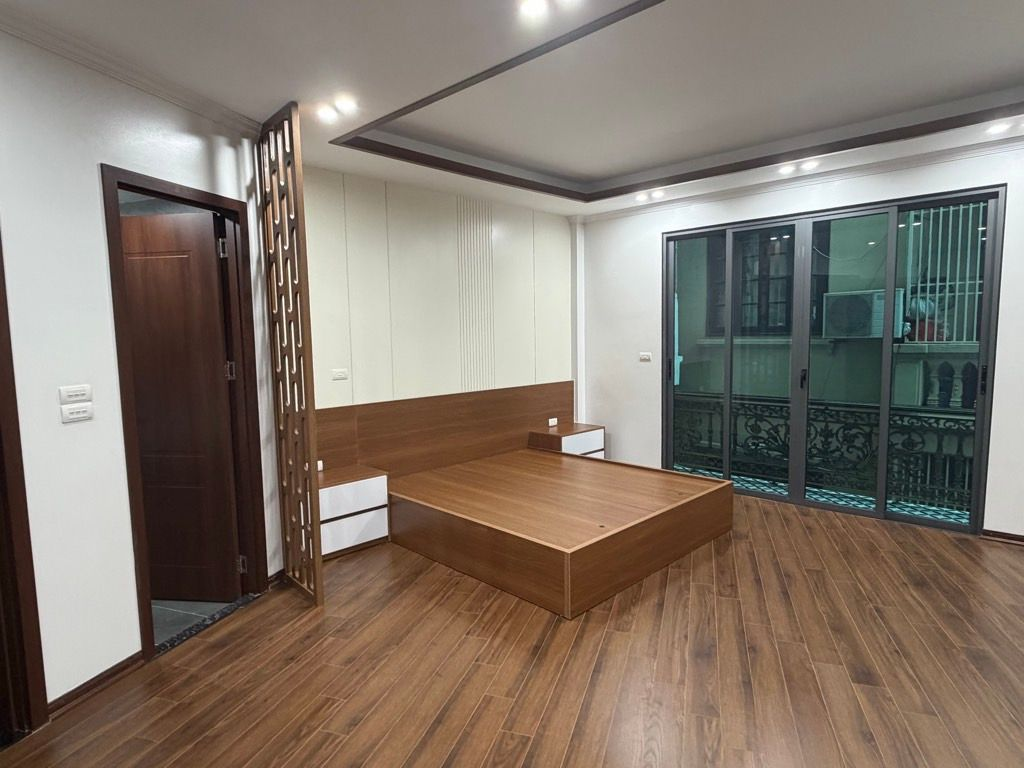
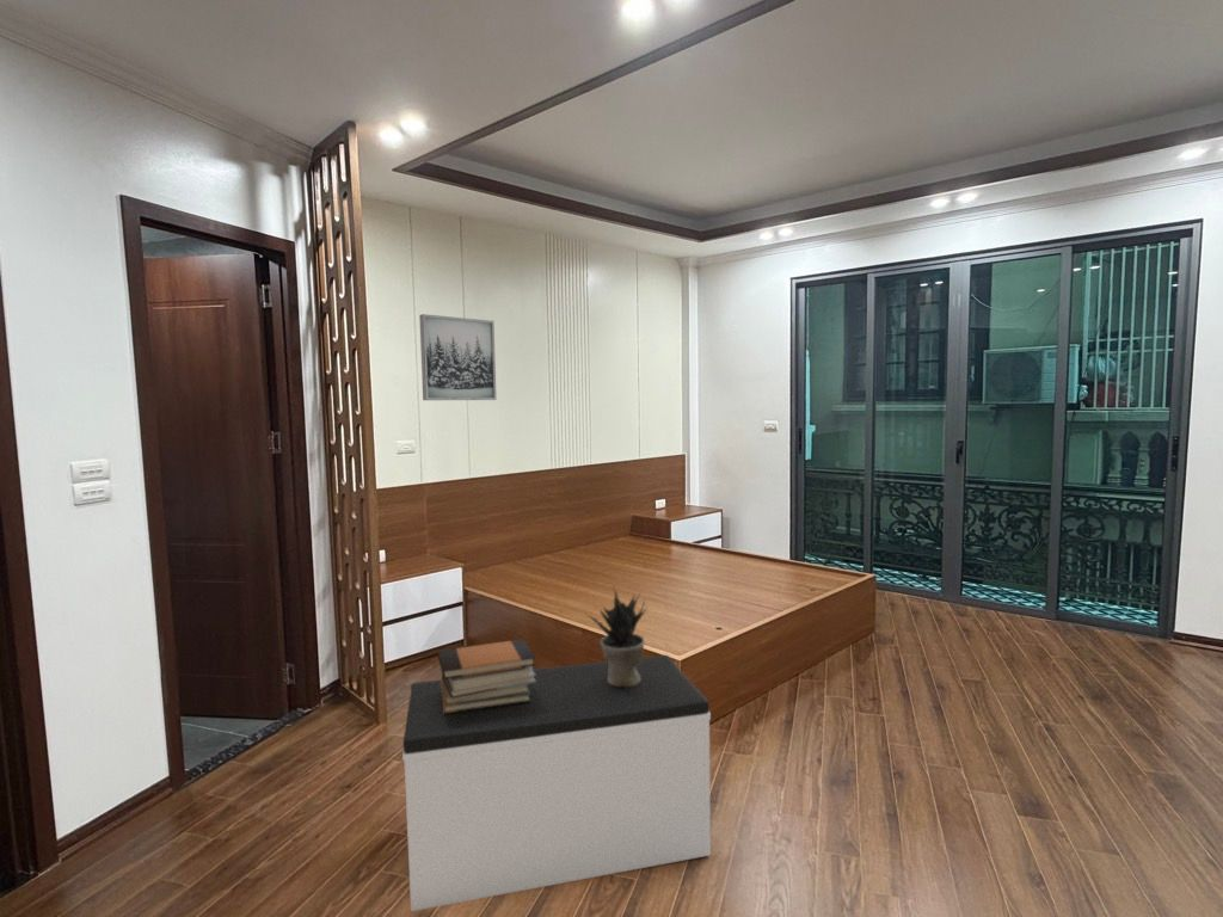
+ book stack (486, 675)
+ potted plant (626, 634)
+ bench (555, 764)
+ wall art (459, 358)
